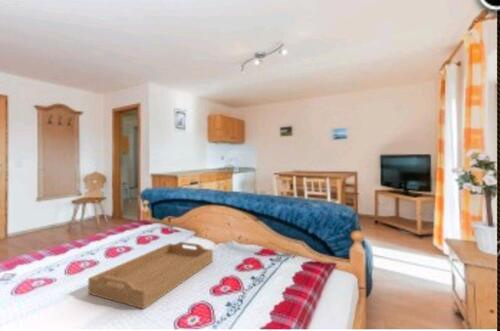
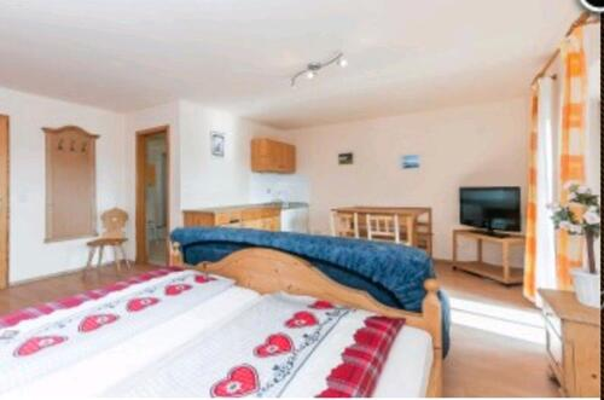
- serving tray (159, 266)
